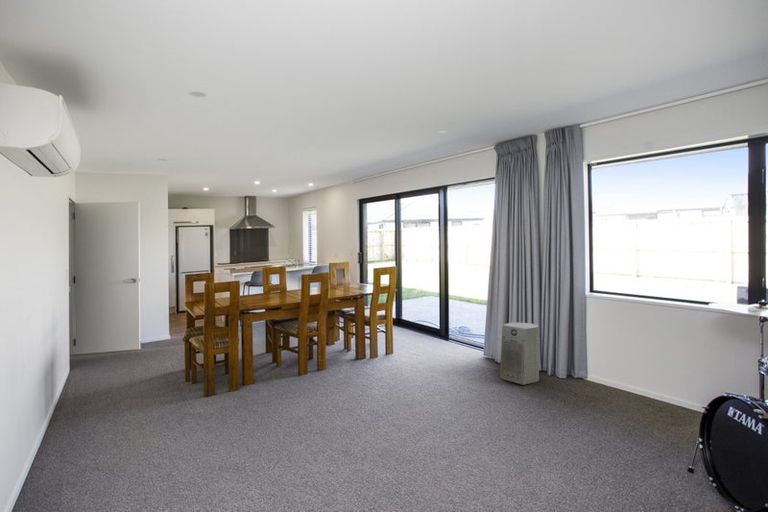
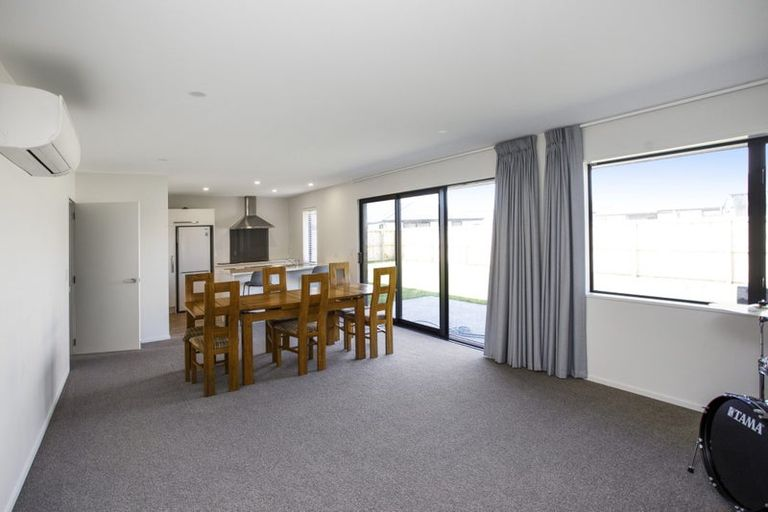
- fan (522, 351)
